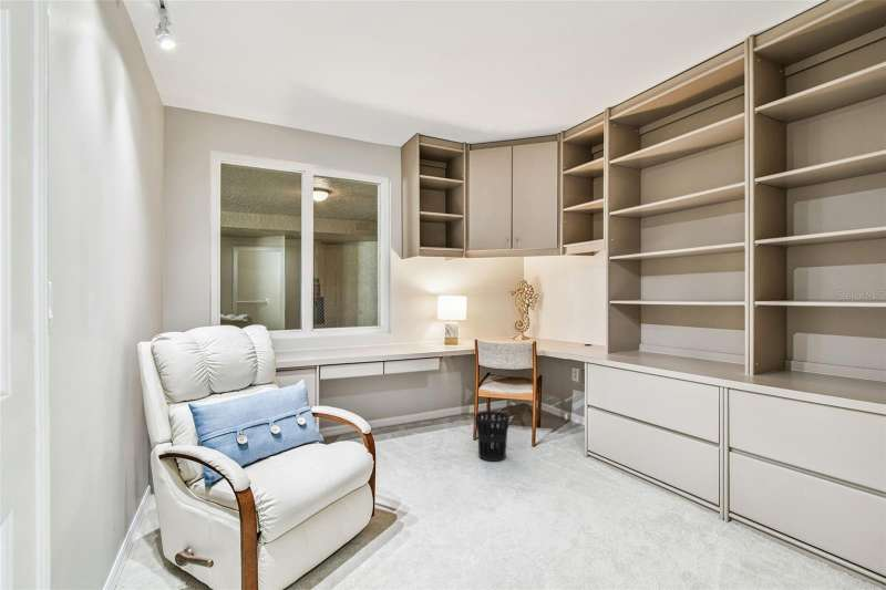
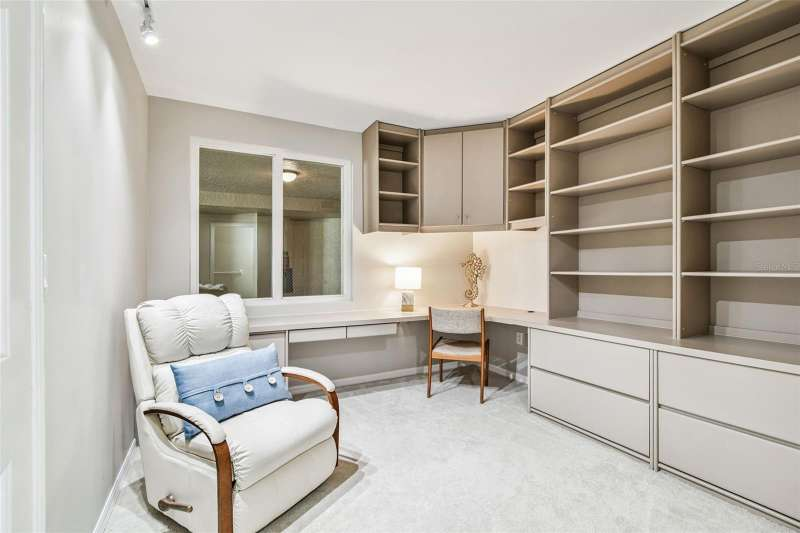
- wastebasket (492, 436)
